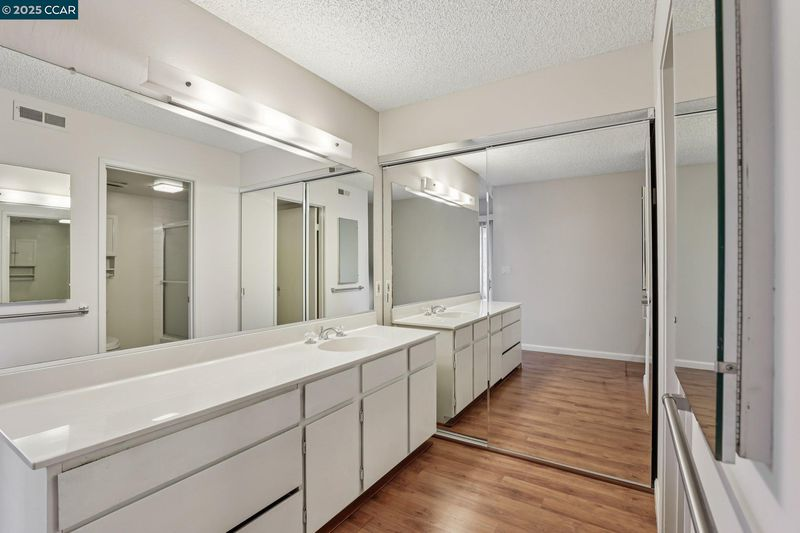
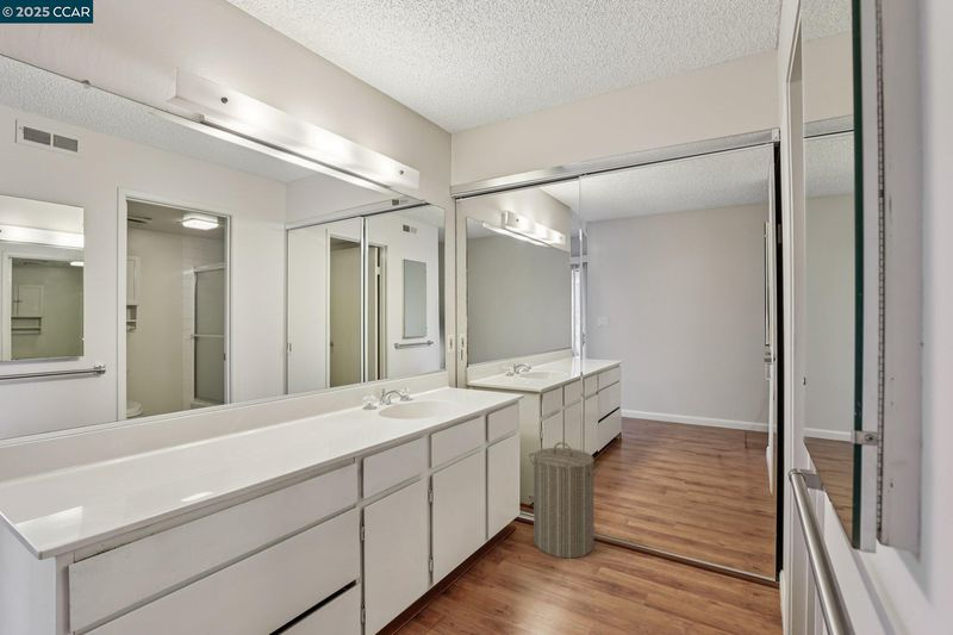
+ laundry hamper (562, 492)
